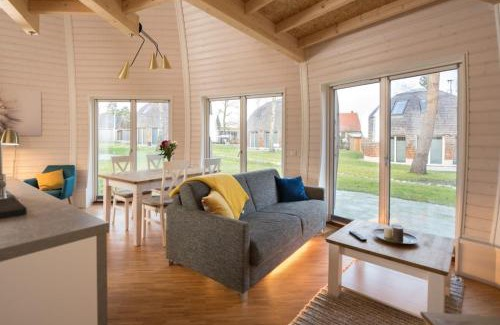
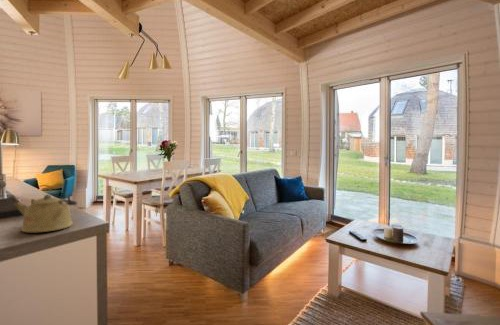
+ kettle (43, 210)
